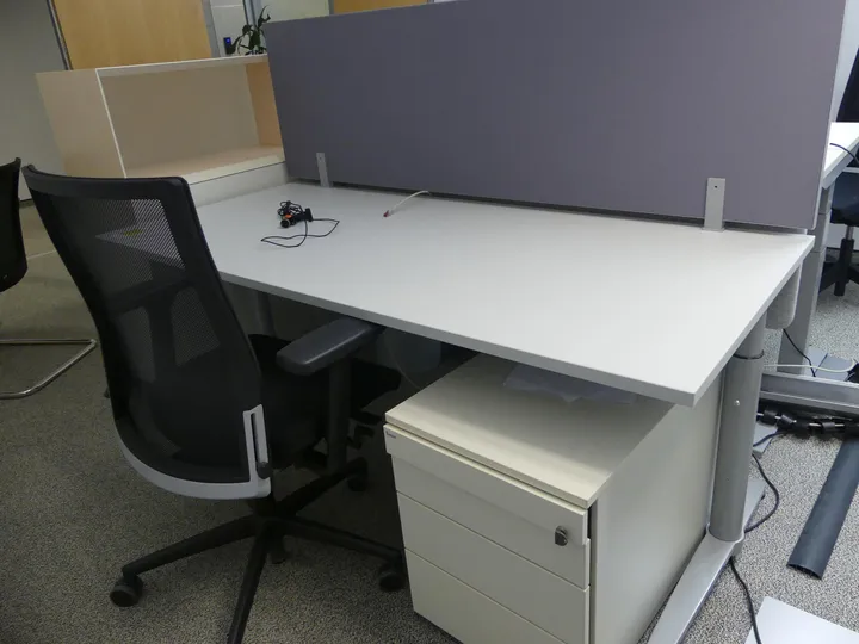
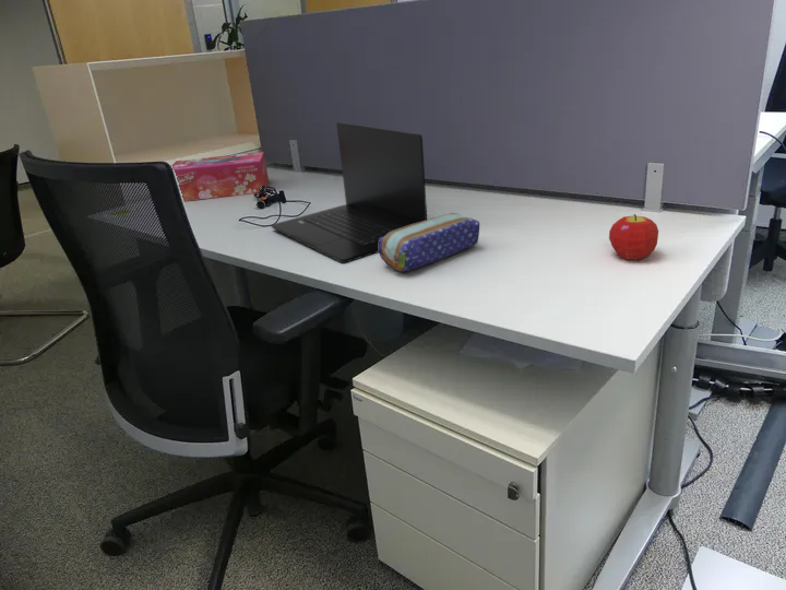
+ pencil case (429, 239)
+ tissue box (219, 176)
+ fruit (634, 235)
+ laptop (344, 186)
